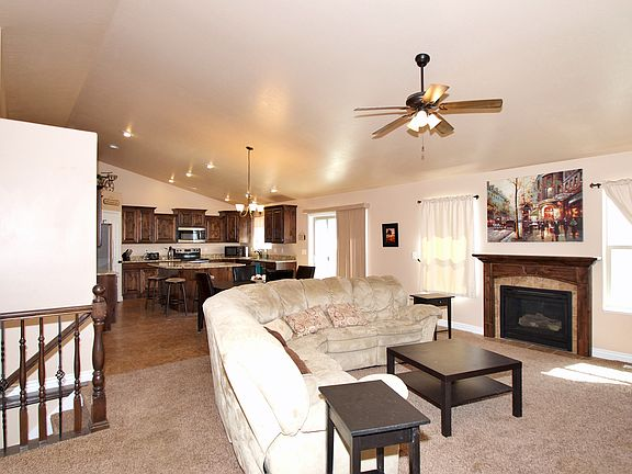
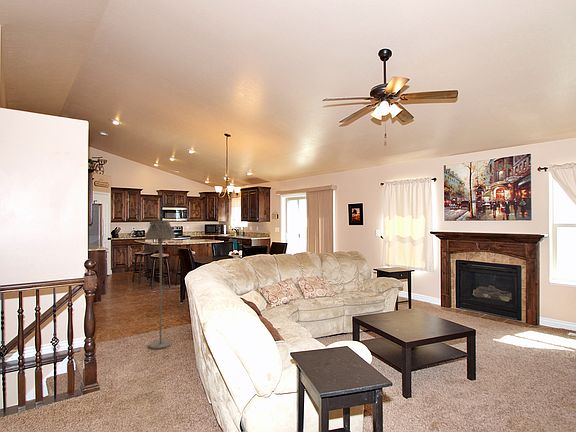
+ floor lamp (160, 282)
